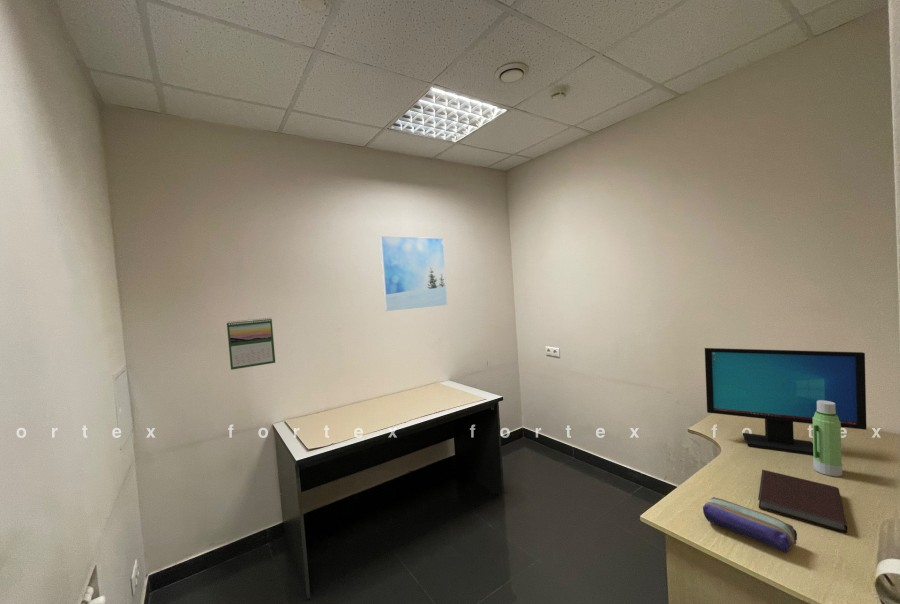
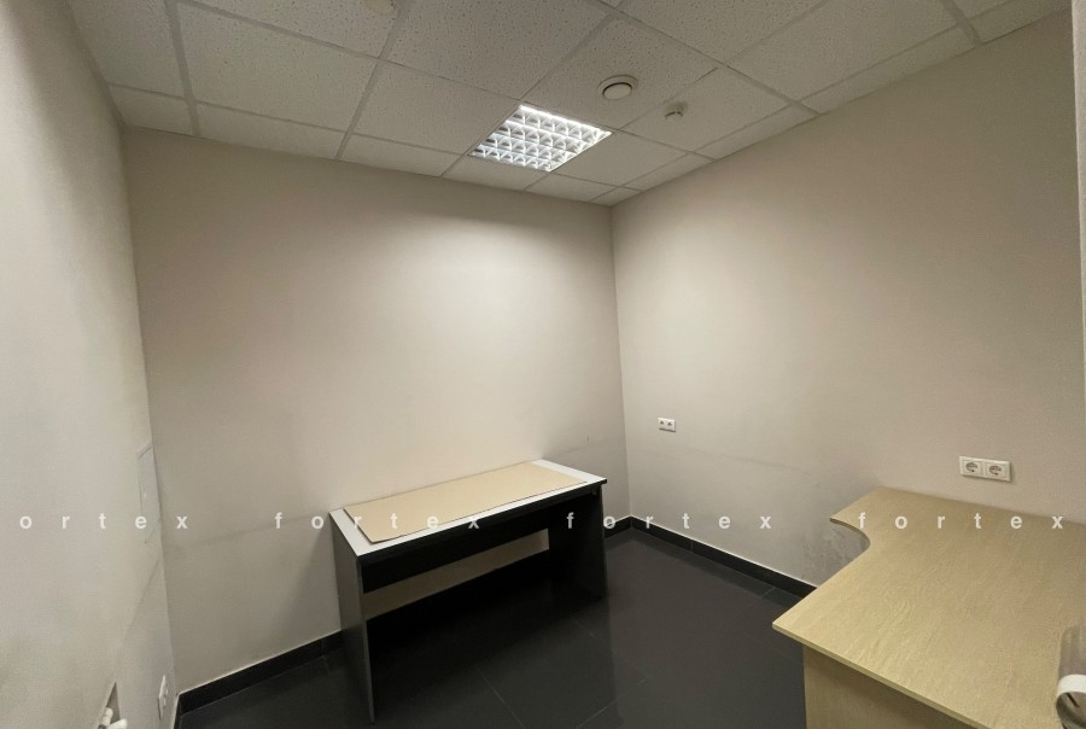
- pencil case (747, 522)
- computer monitor (777, 397)
- water bottle (825, 436)
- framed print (415, 272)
- calendar (251, 342)
- notebook (799, 497)
